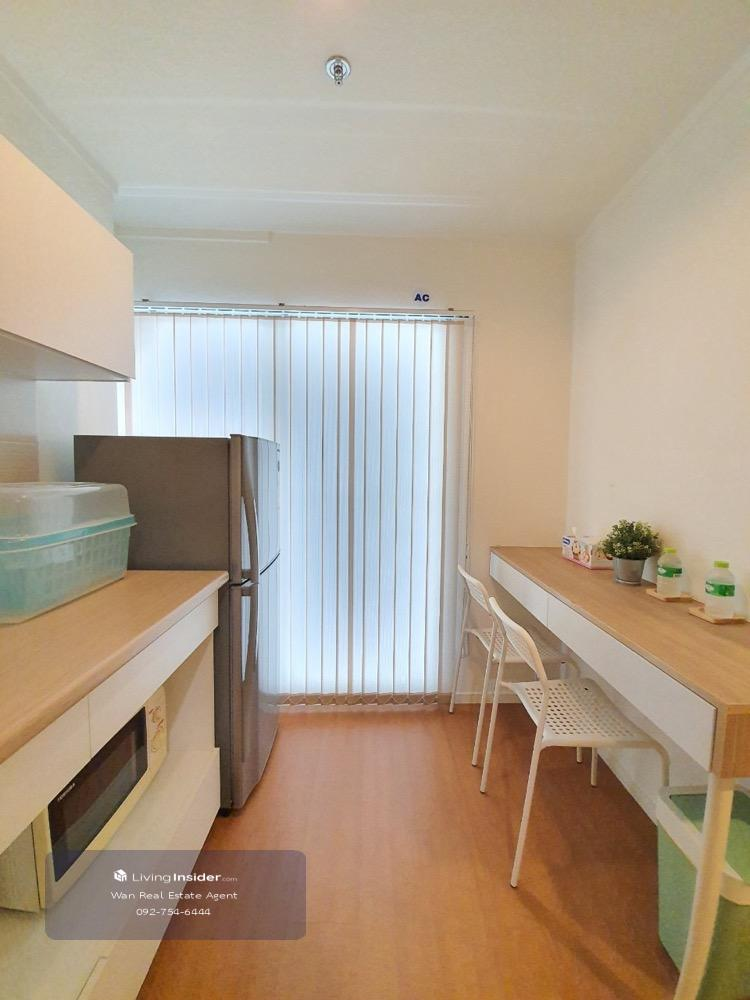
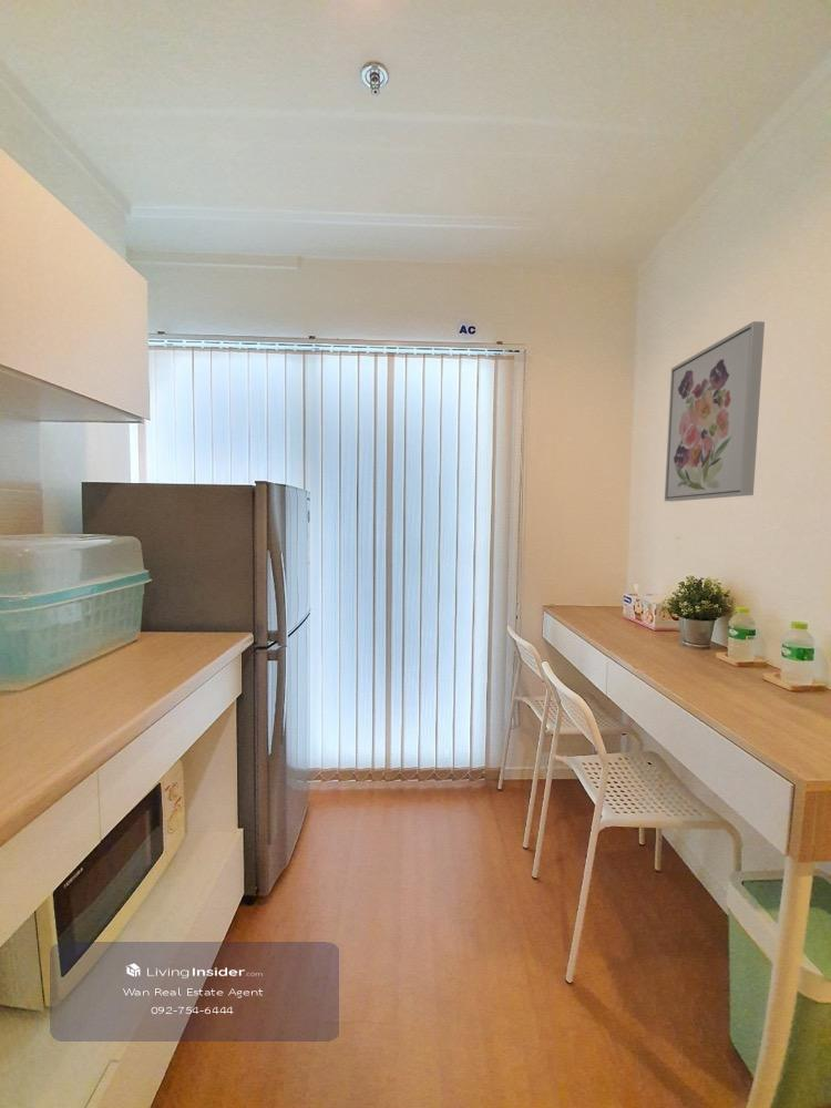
+ wall art (707, 423)
